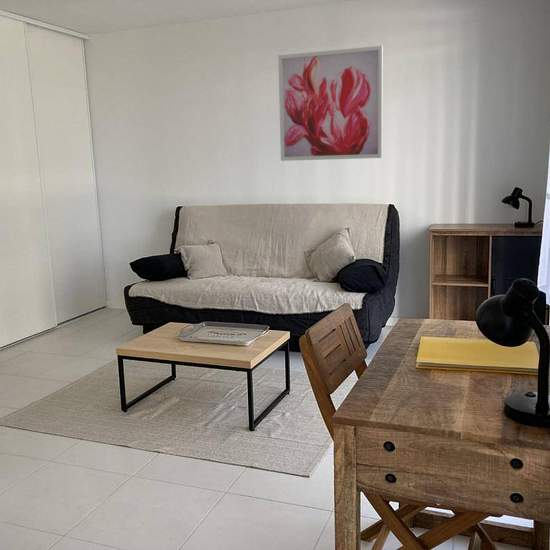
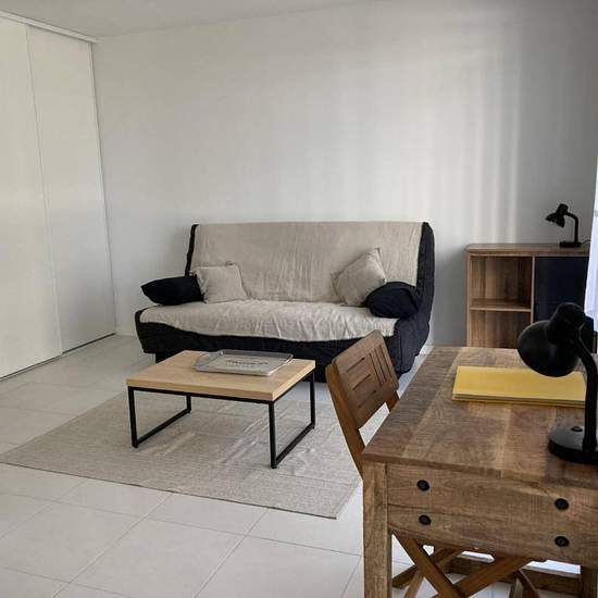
- wall art (329, 105)
